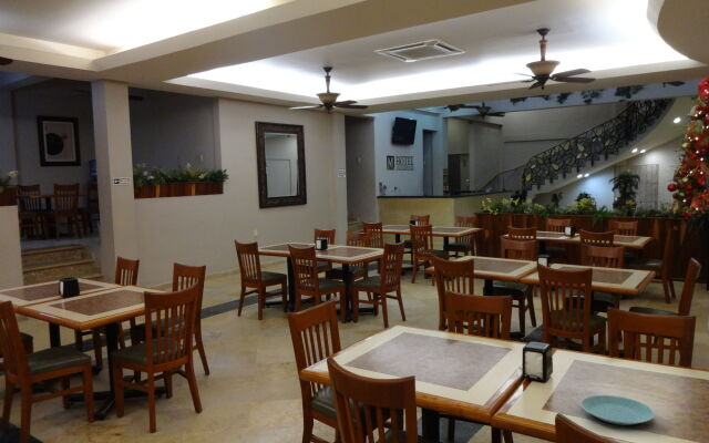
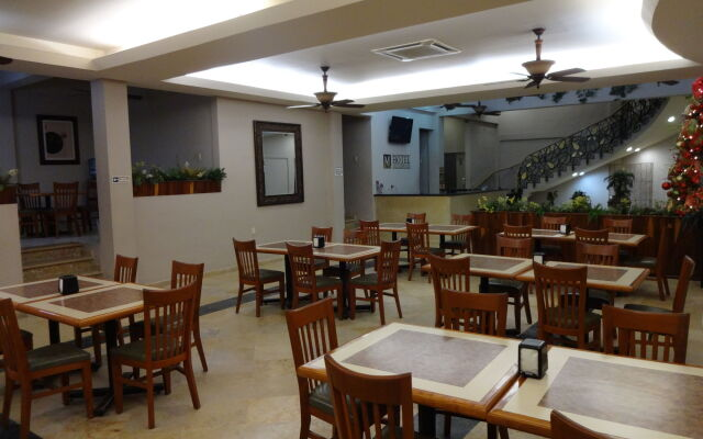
- plate (616, 411)
